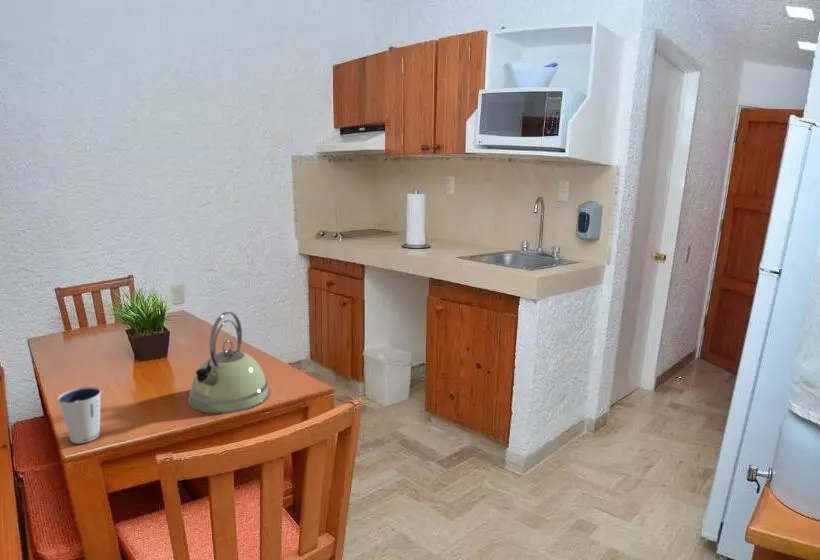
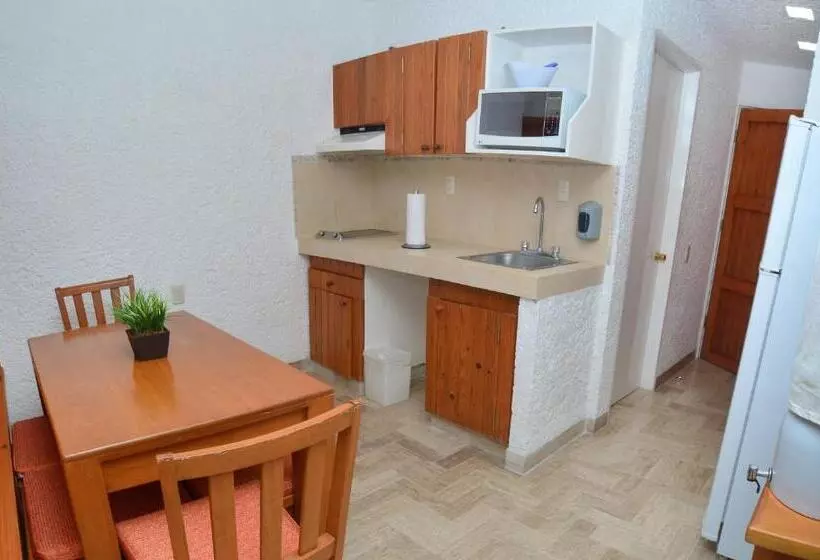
- dixie cup (82, 416)
- kettle (224, 356)
